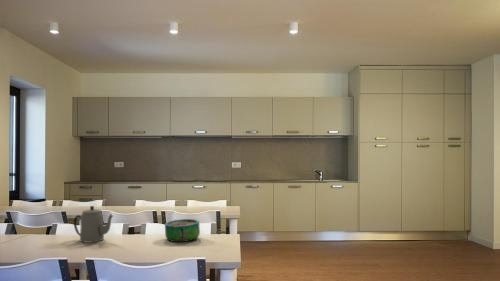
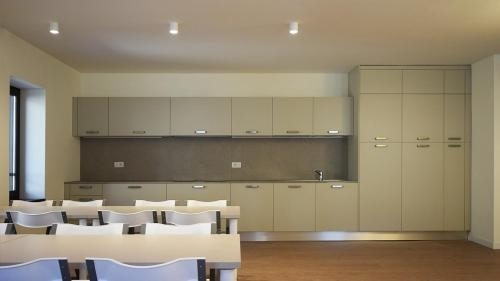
- teapot (93, 223)
- decorative bowl (182, 230)
